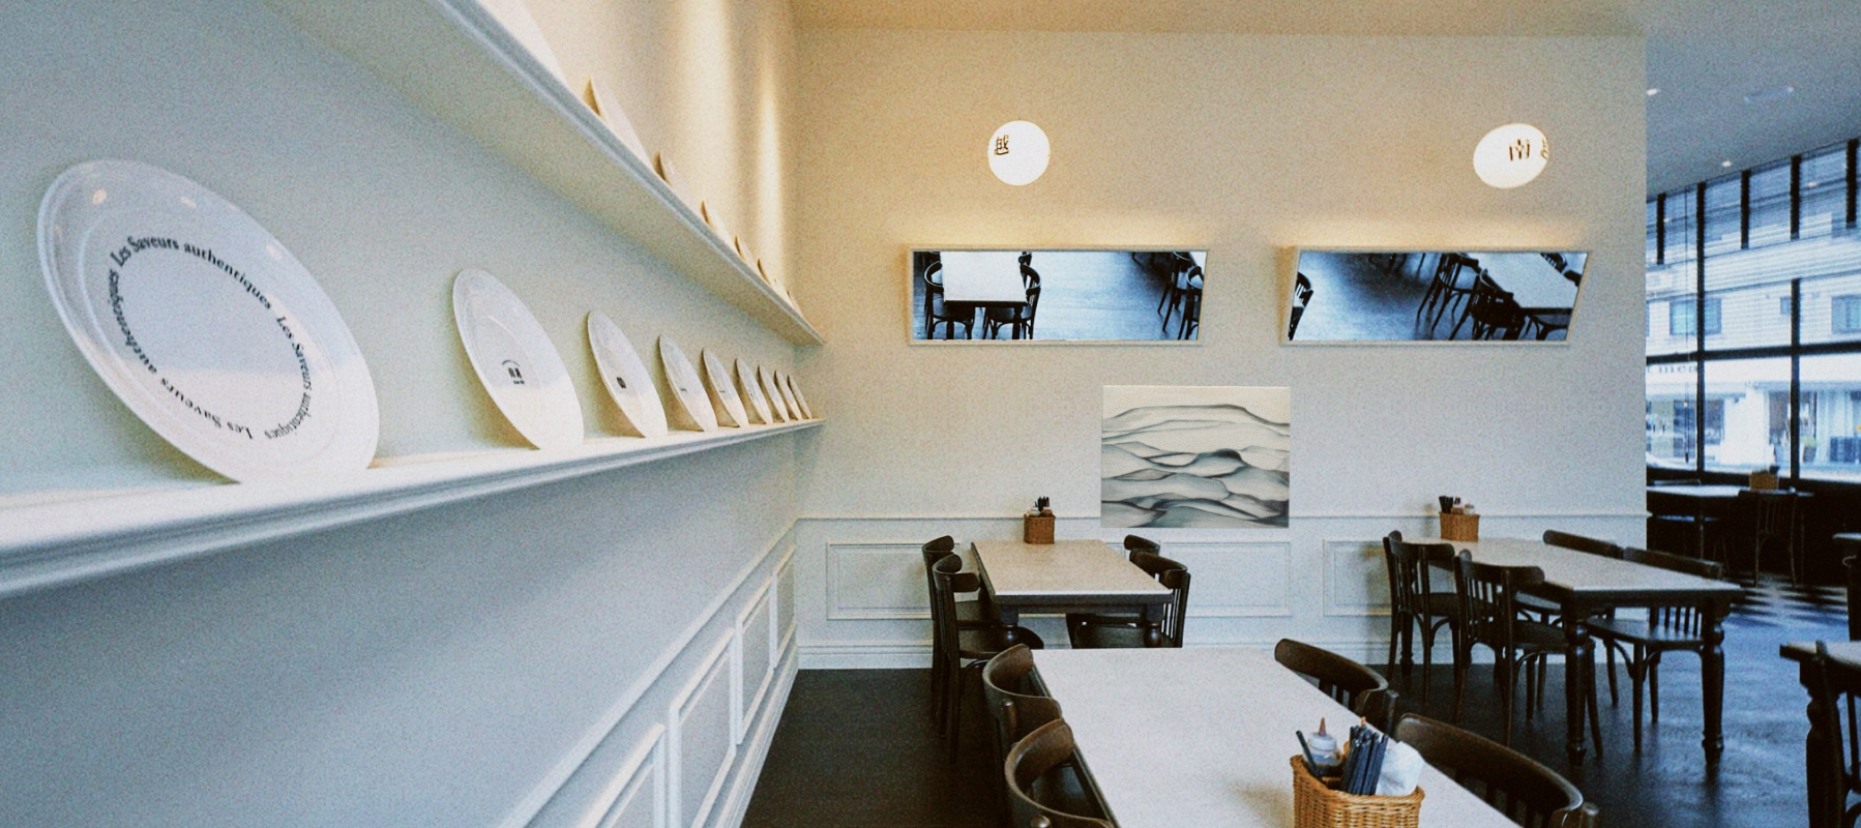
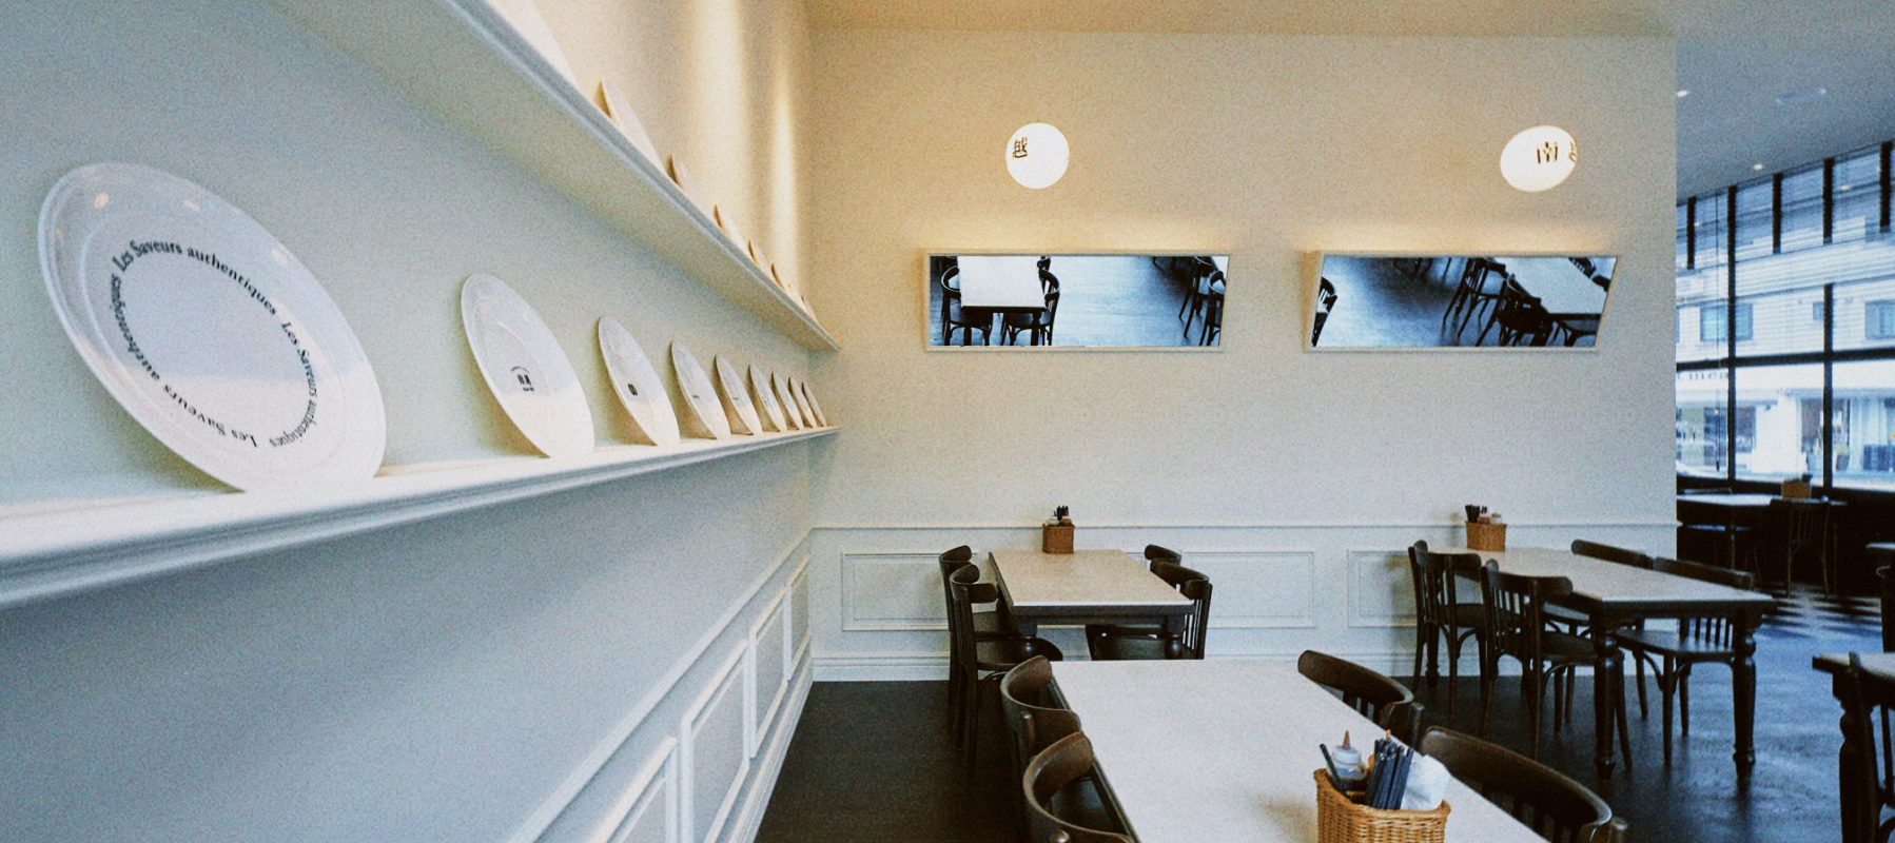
- wall art (1195, 457)
